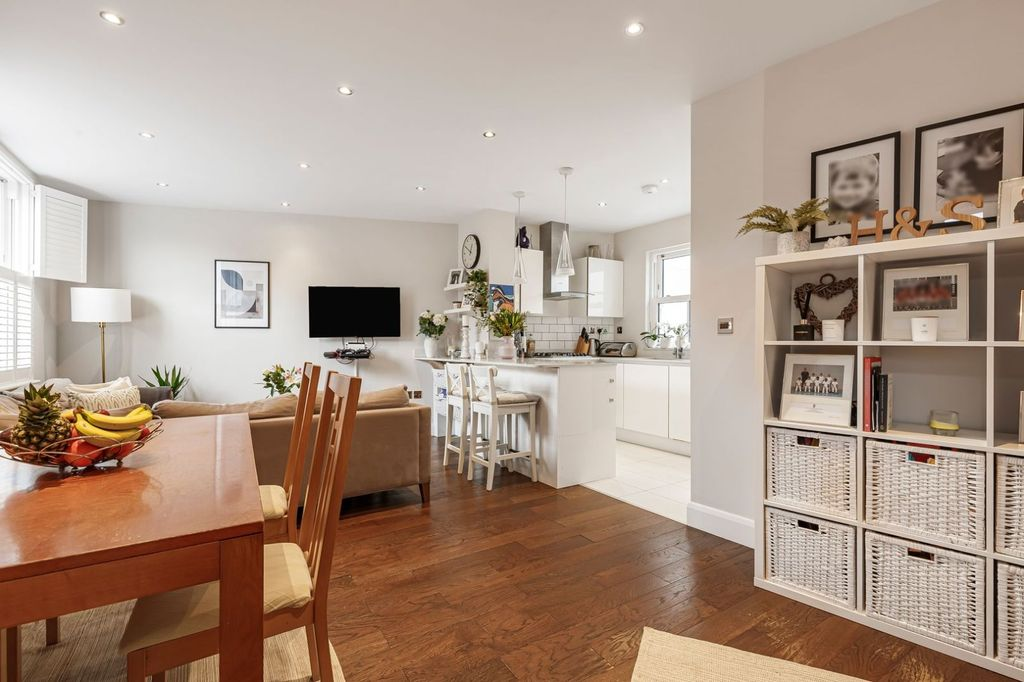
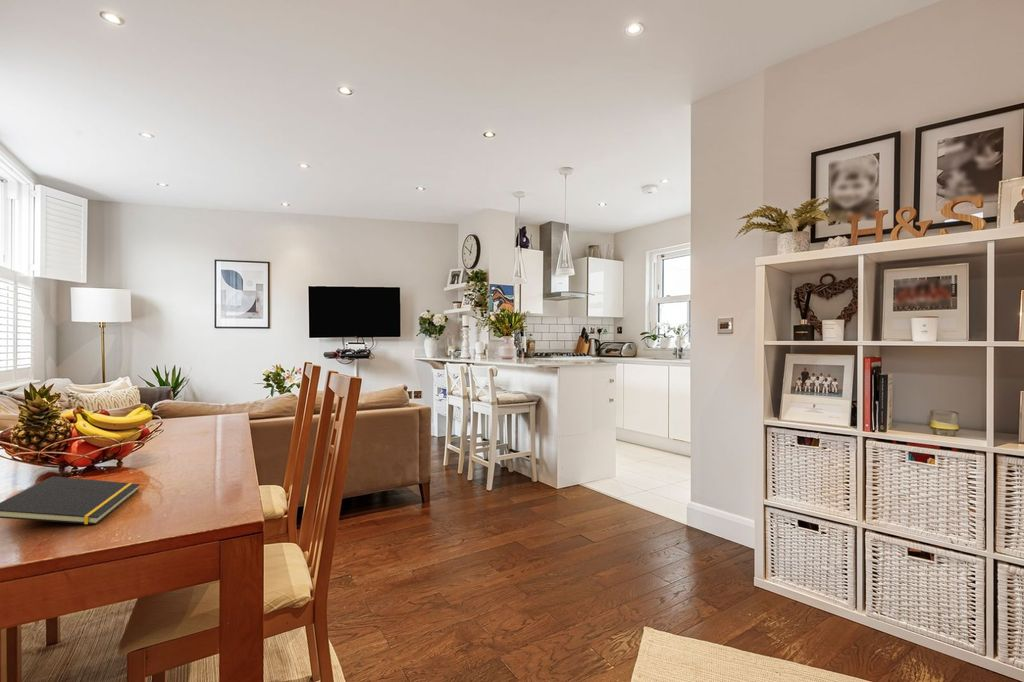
+ notepad (72, 498)
